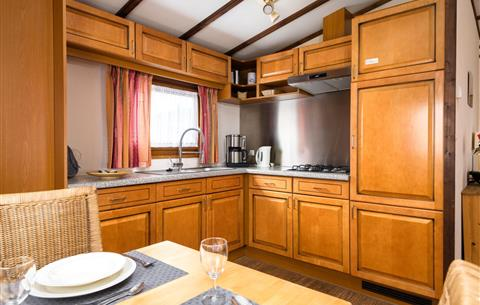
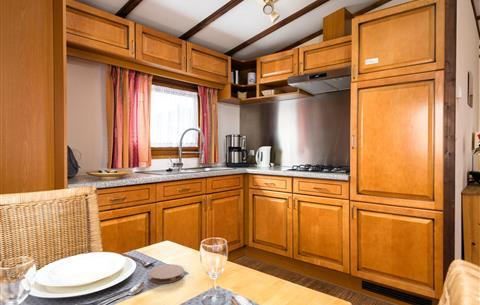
+ coaster (166, 273)
